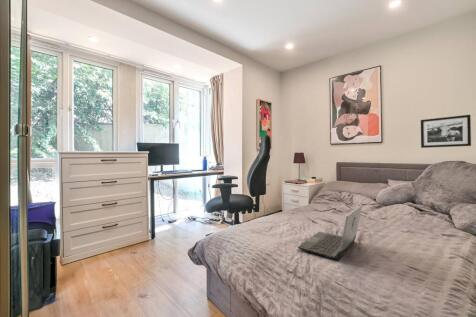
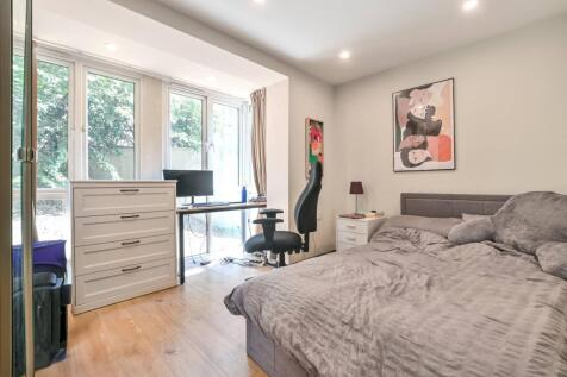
- picture frame (444, 132)
- laptop (328, 233)
